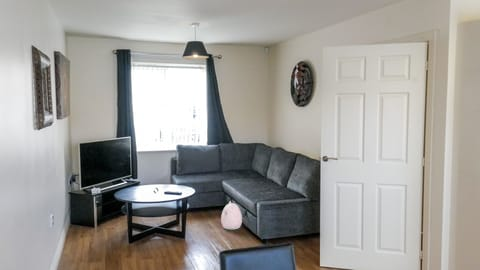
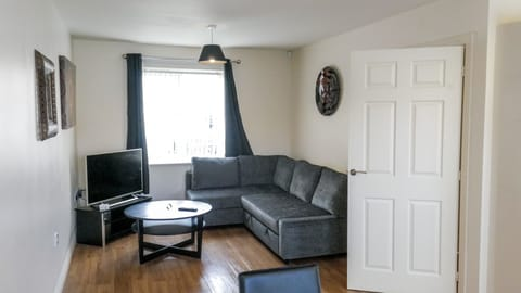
- plush toy (231, 214)
